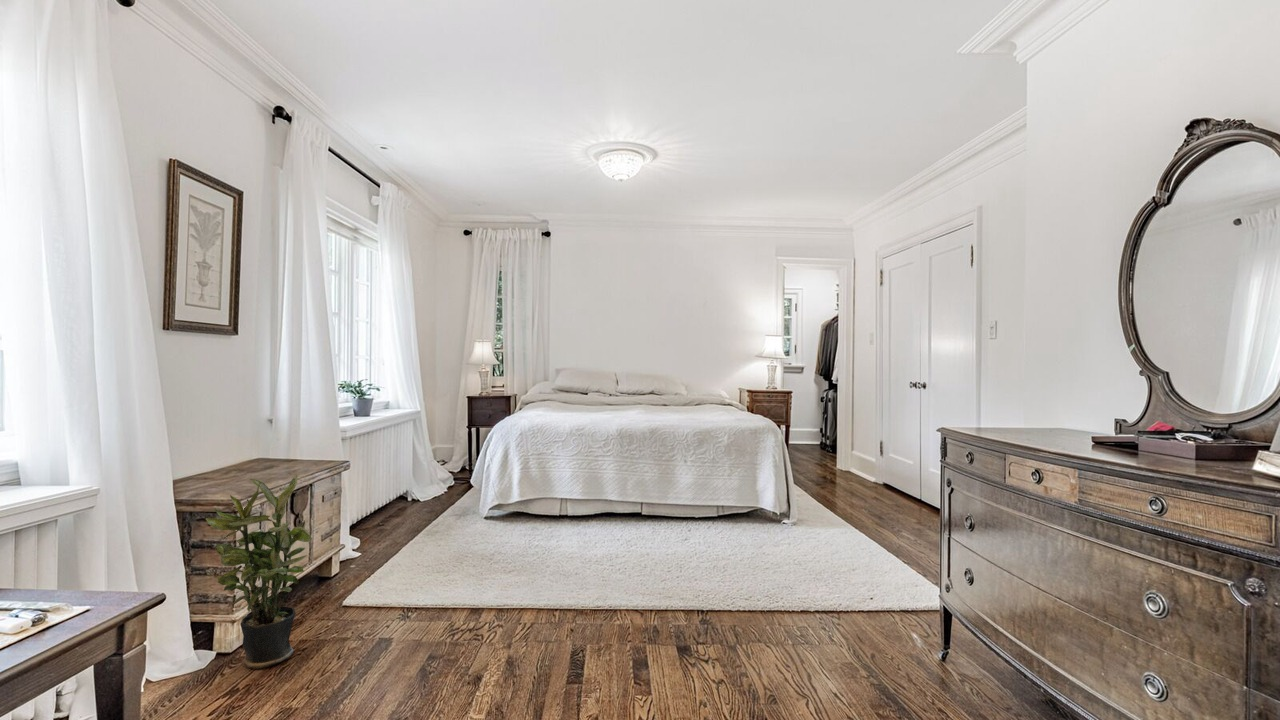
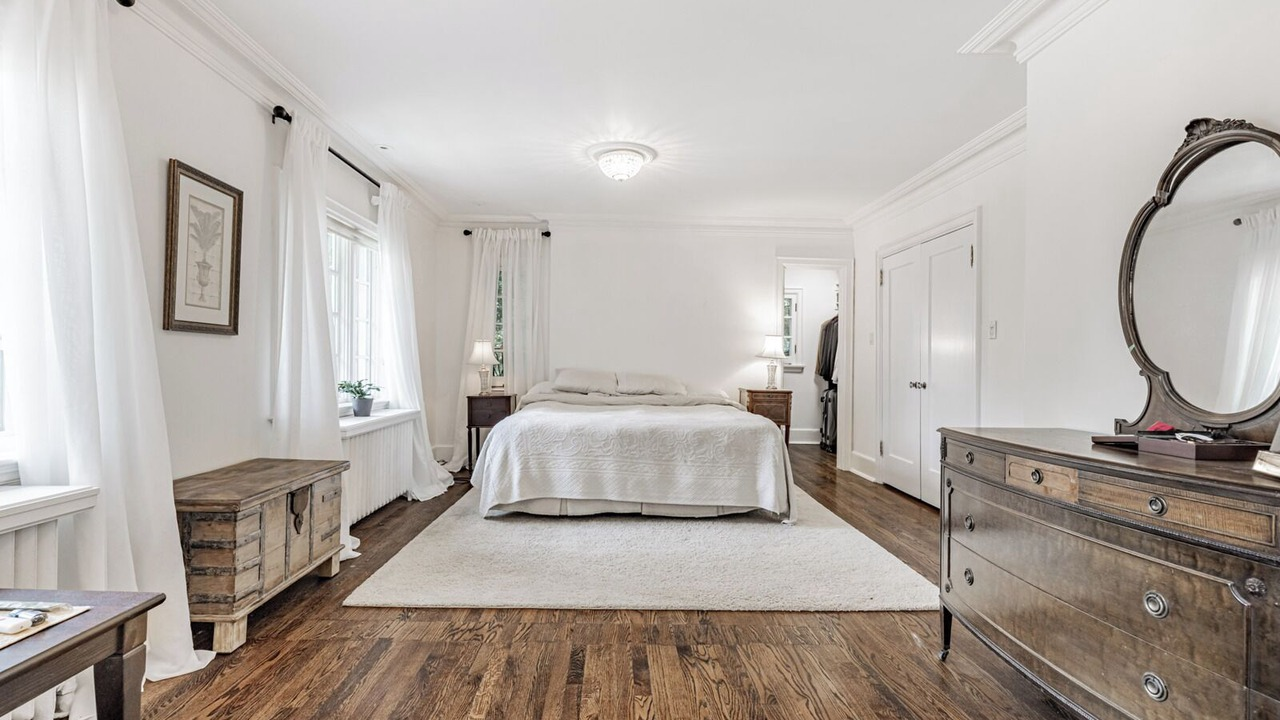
- potted plant (259, 570)
